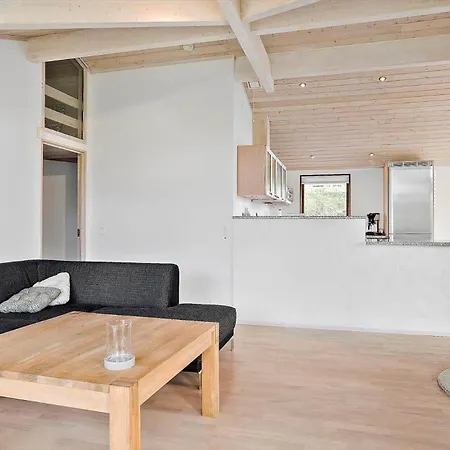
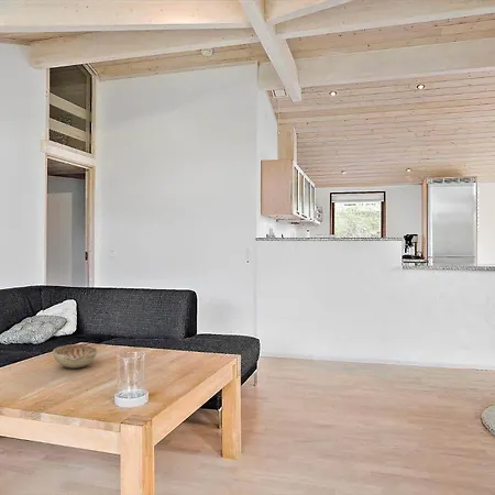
+ decorative bowl (75, 358)
